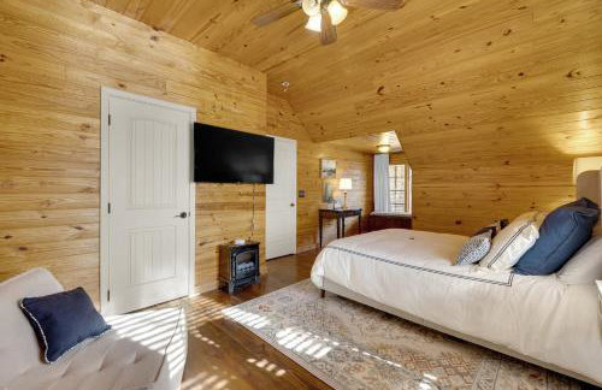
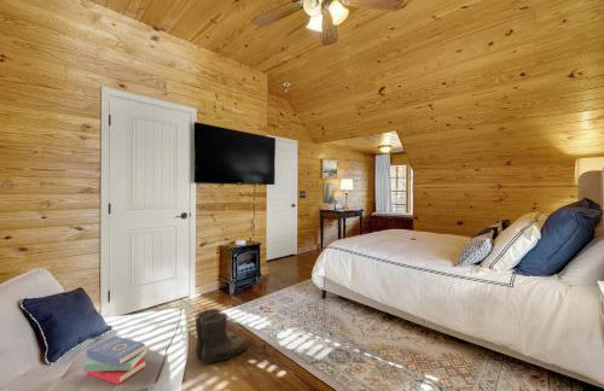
+ book (116, 357)
+ boots (221, 331)
